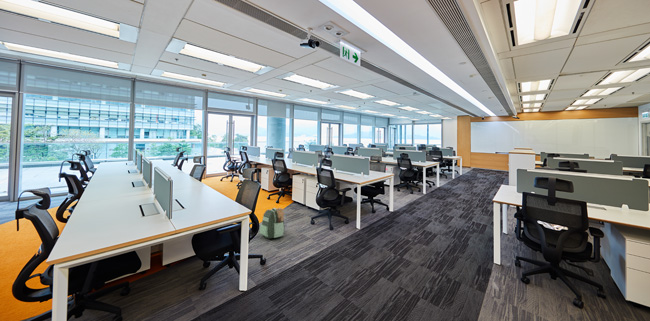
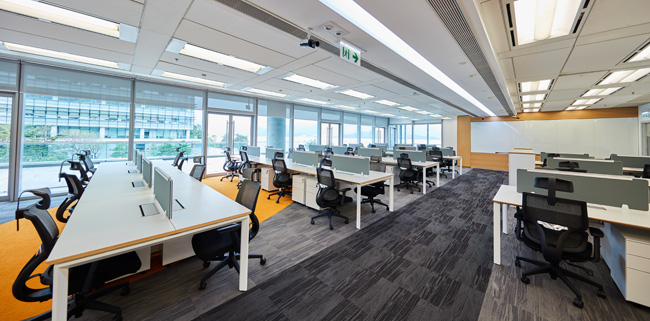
- backpack (272, 221)
